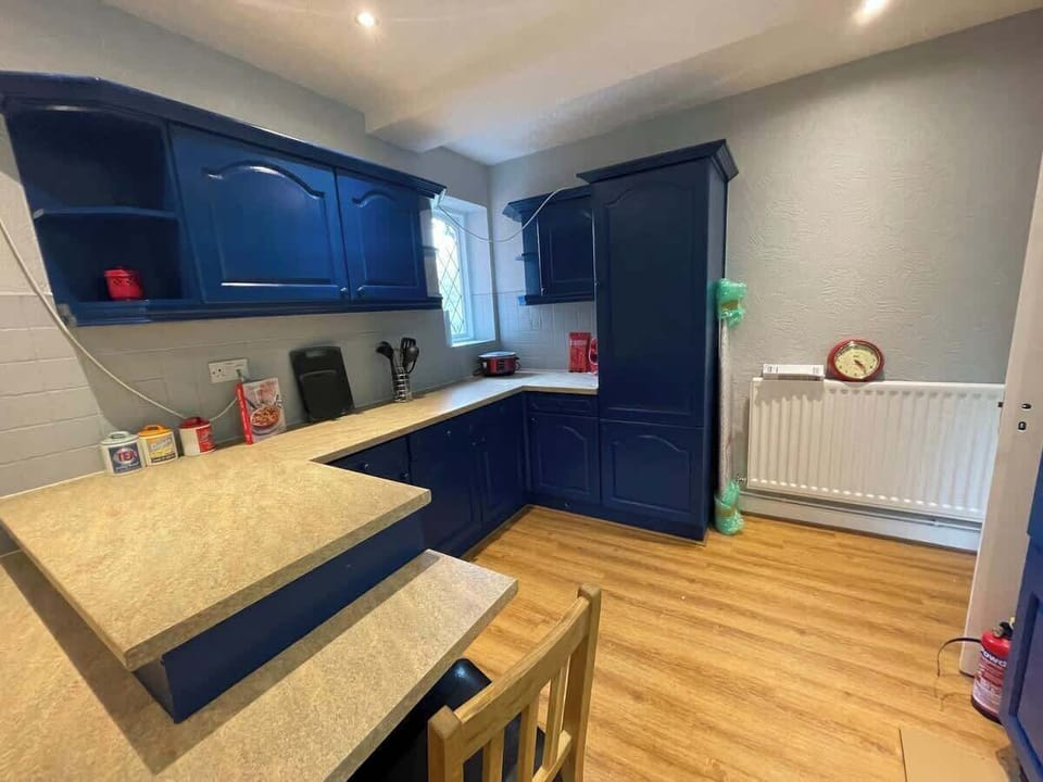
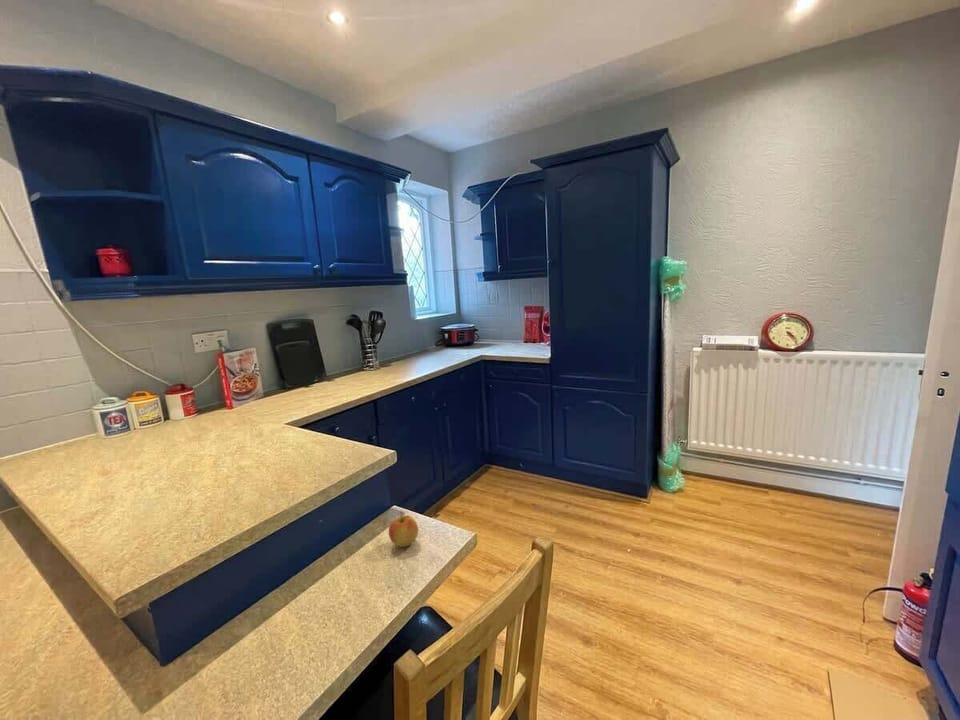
+ apple (403, 528)
